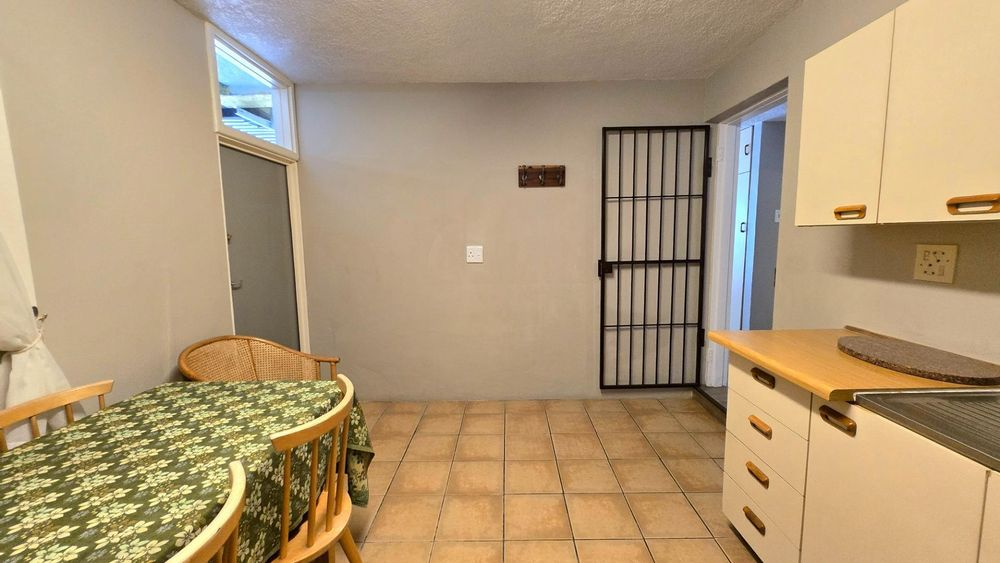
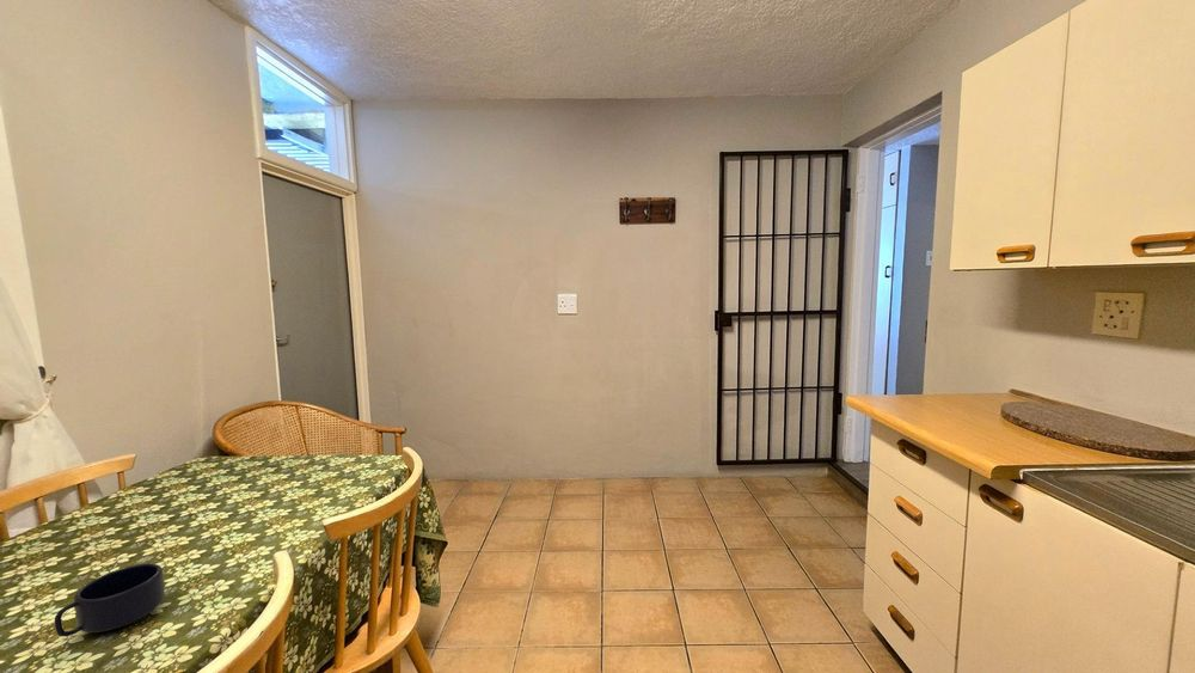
+ mug (112, 604)
